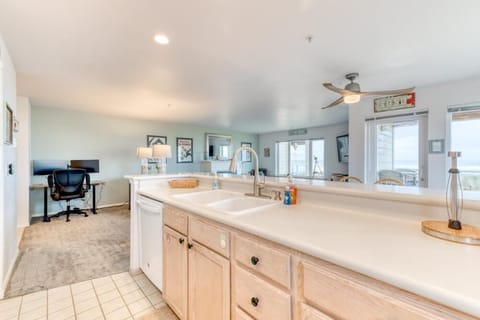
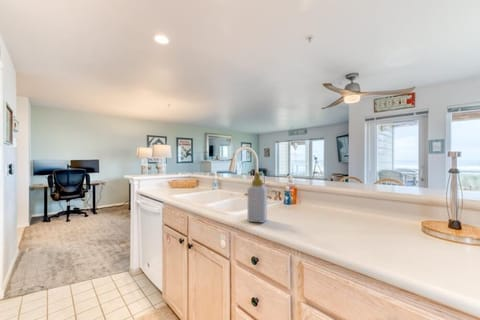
+ soap bottle (257, 196)
